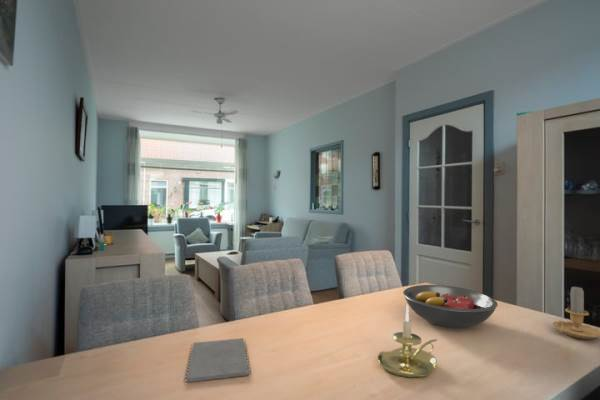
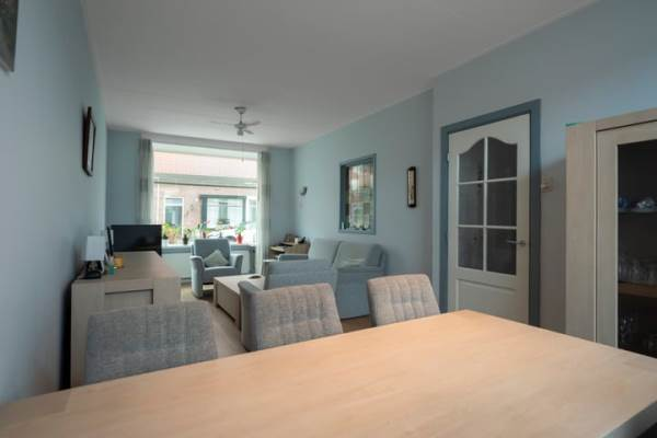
- notepad (218, 357)
- fruit bowl (447, 305)
- candle holder (410, 334)
- candle (573, 310)
